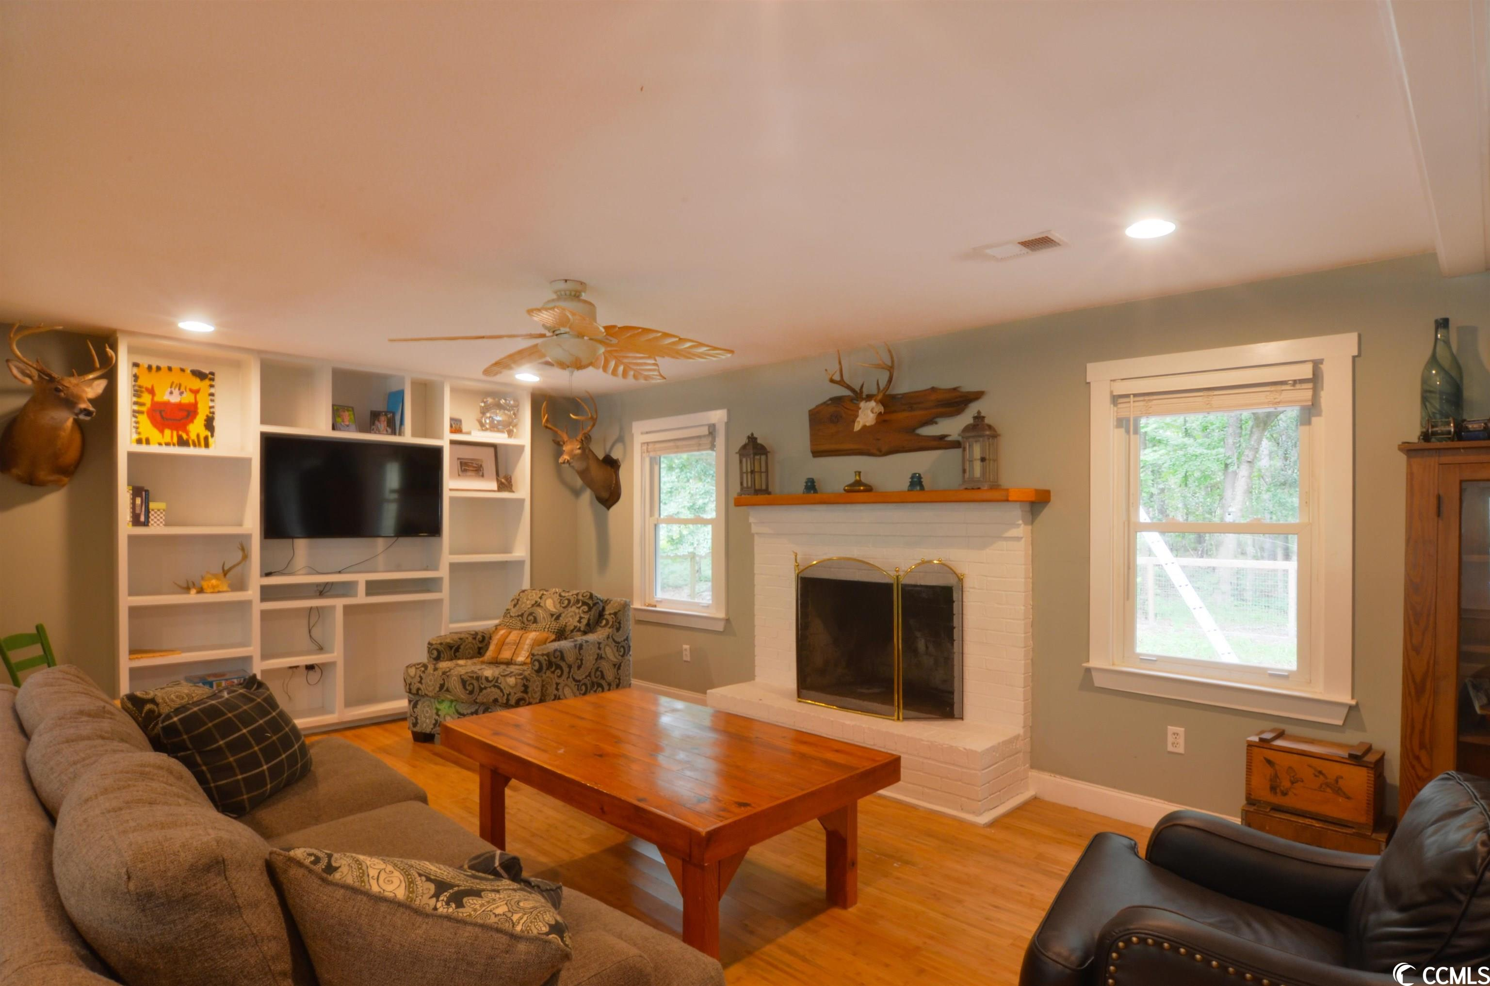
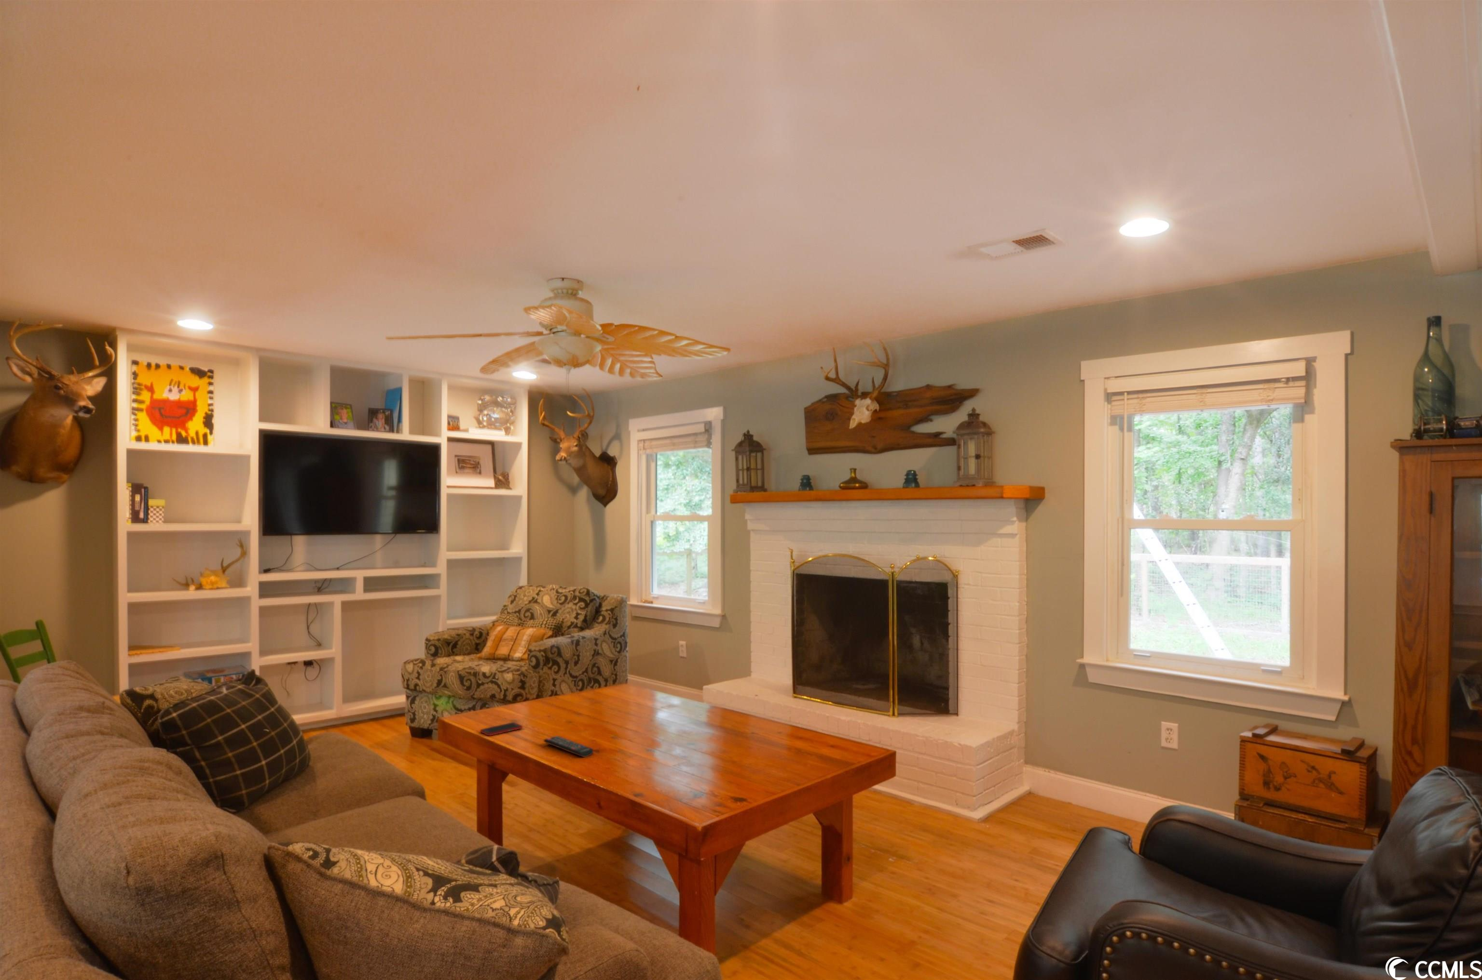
+ remote control (568, 746)
+ cell phone (501, 728)
